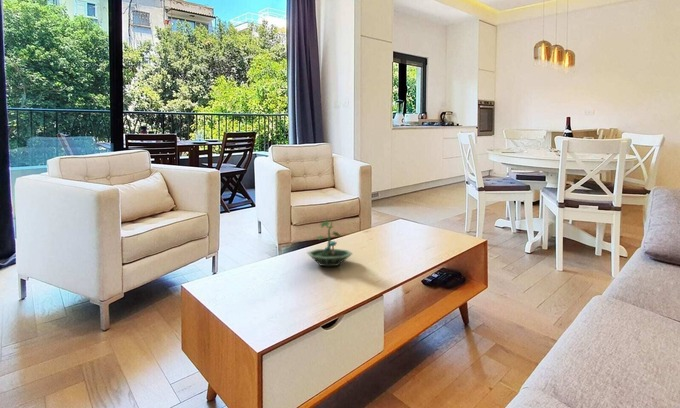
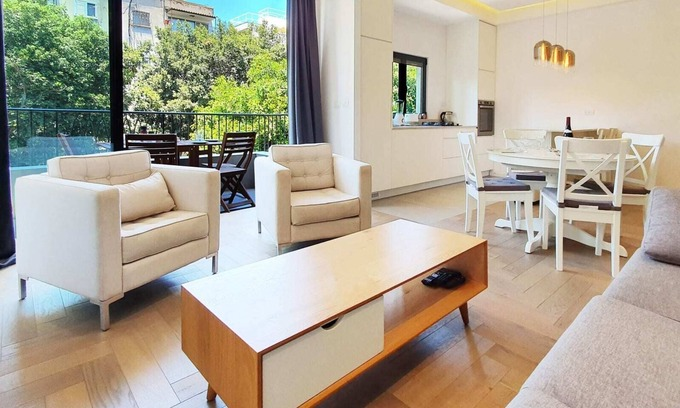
- terrarium (329, 228)
